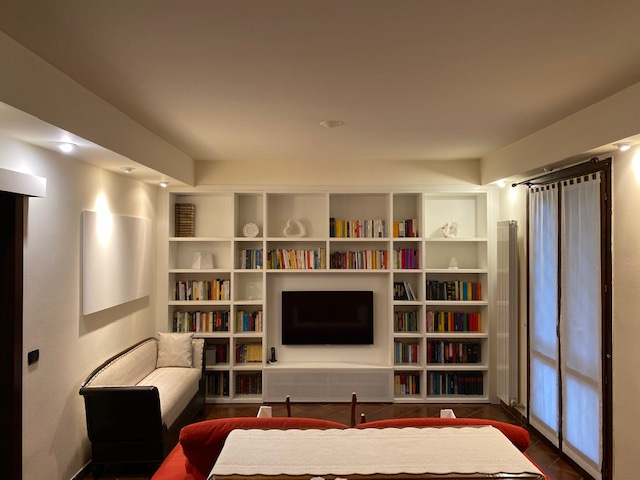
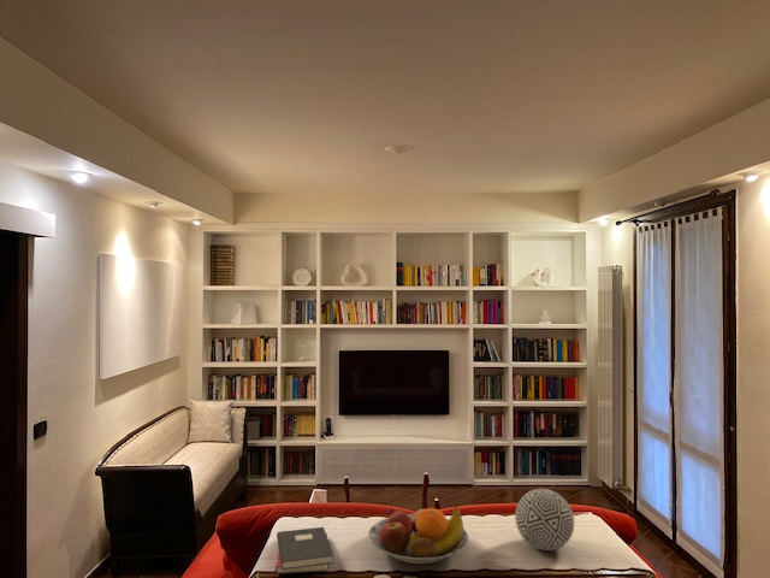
+ fruit bowl (417, 530)
+ hardback book (303, 550)
+ decorative ball (544, 518)
